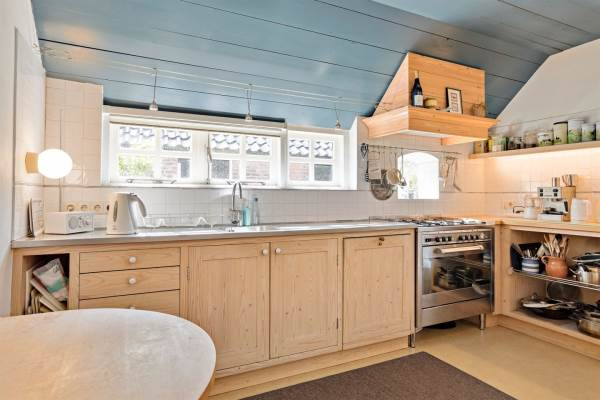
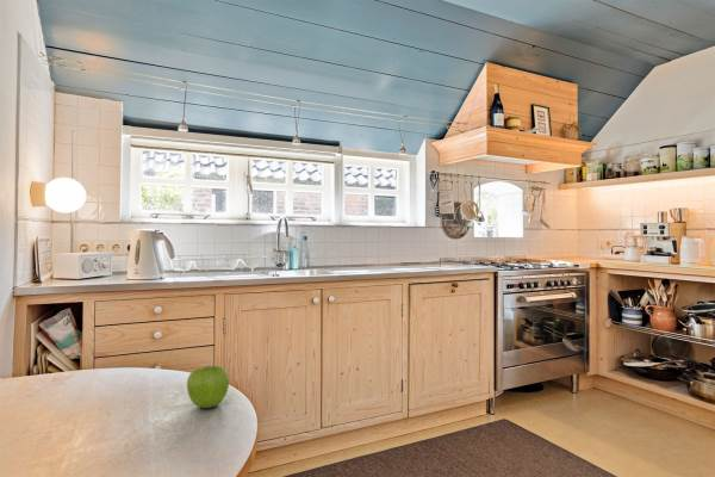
+ fruit (207, 384)
